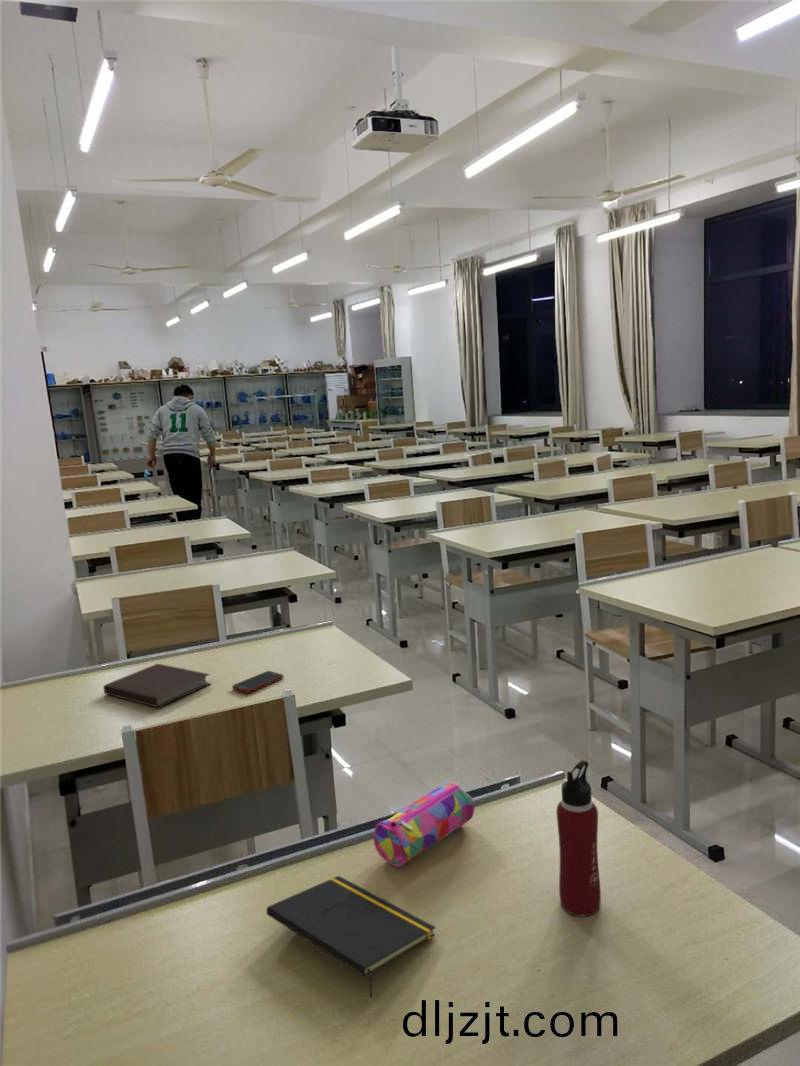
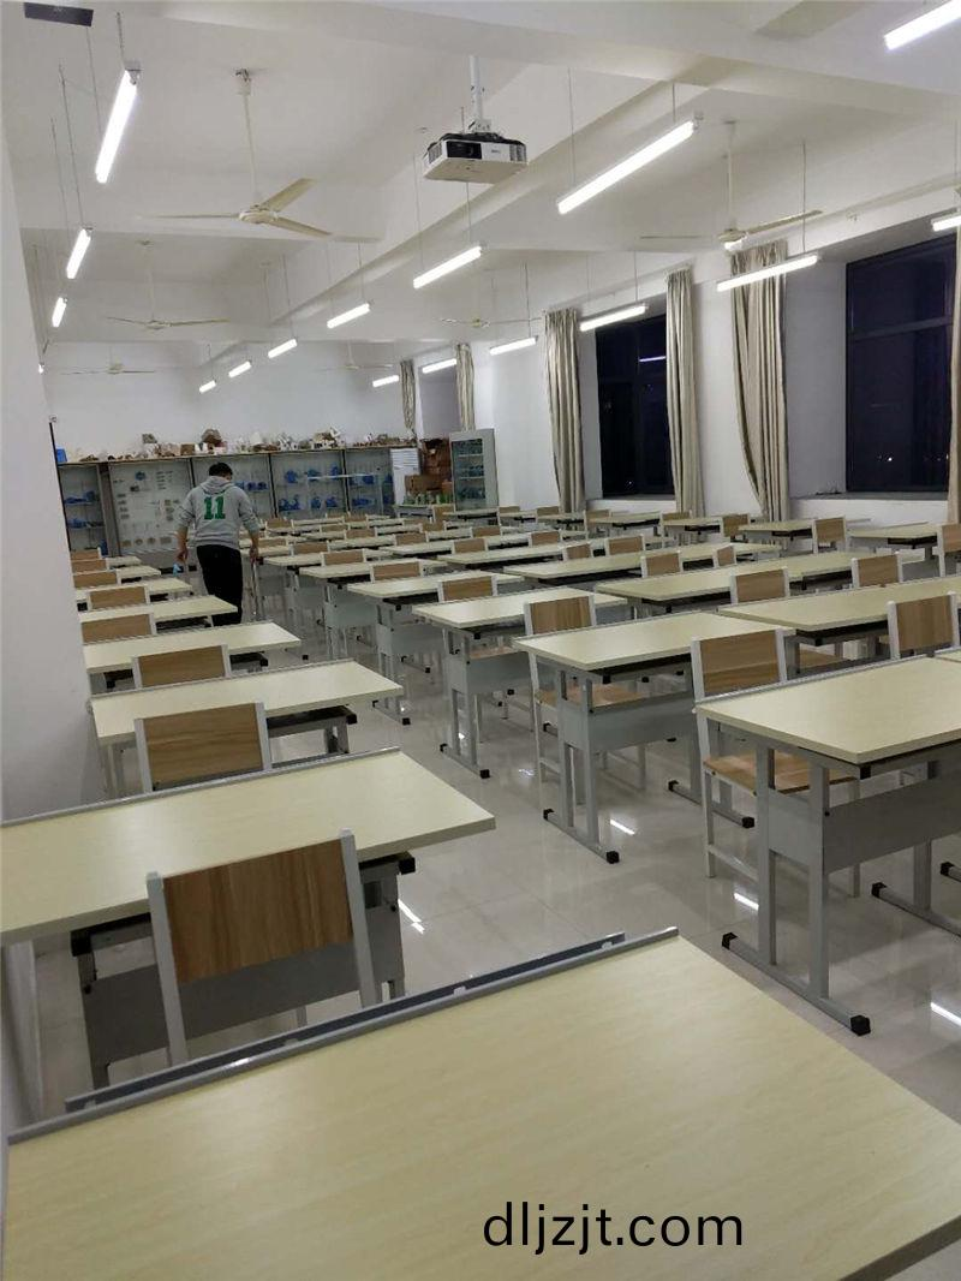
- pencil case (424, 822)
- notebook (157, 684)
- notepad (350, 921)
- cell phone (258, 681)
- water bottle (578, 836)
